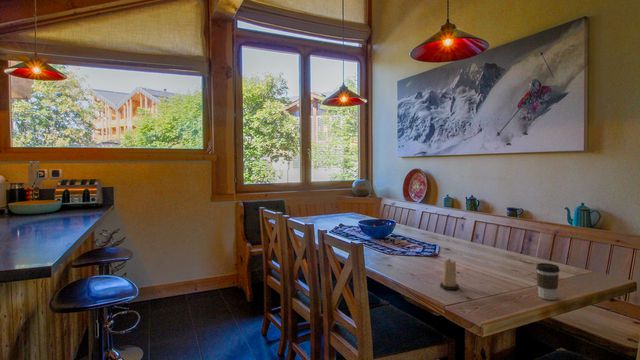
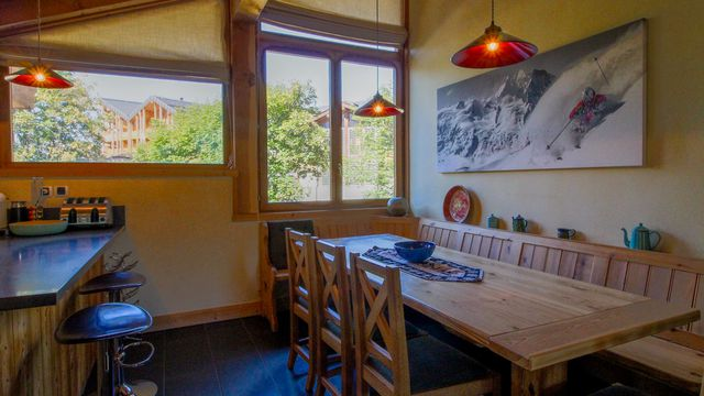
- candle (449, 272)
- coffee cup (547, 281)
